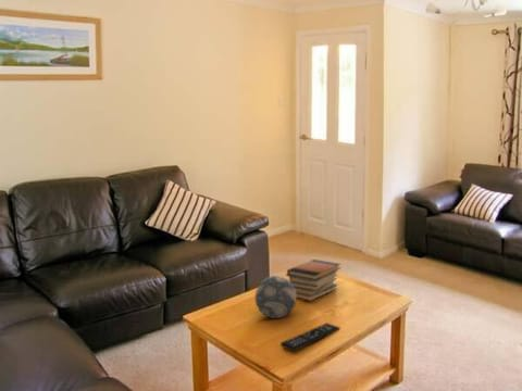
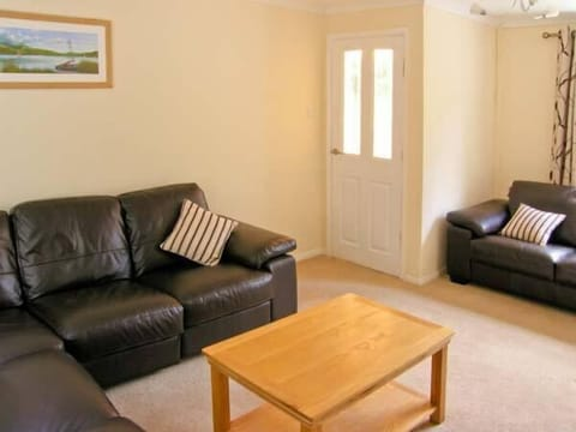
- decorative ball (275, 297)
- book stack (313, 279)
- remote control (311, 336)
